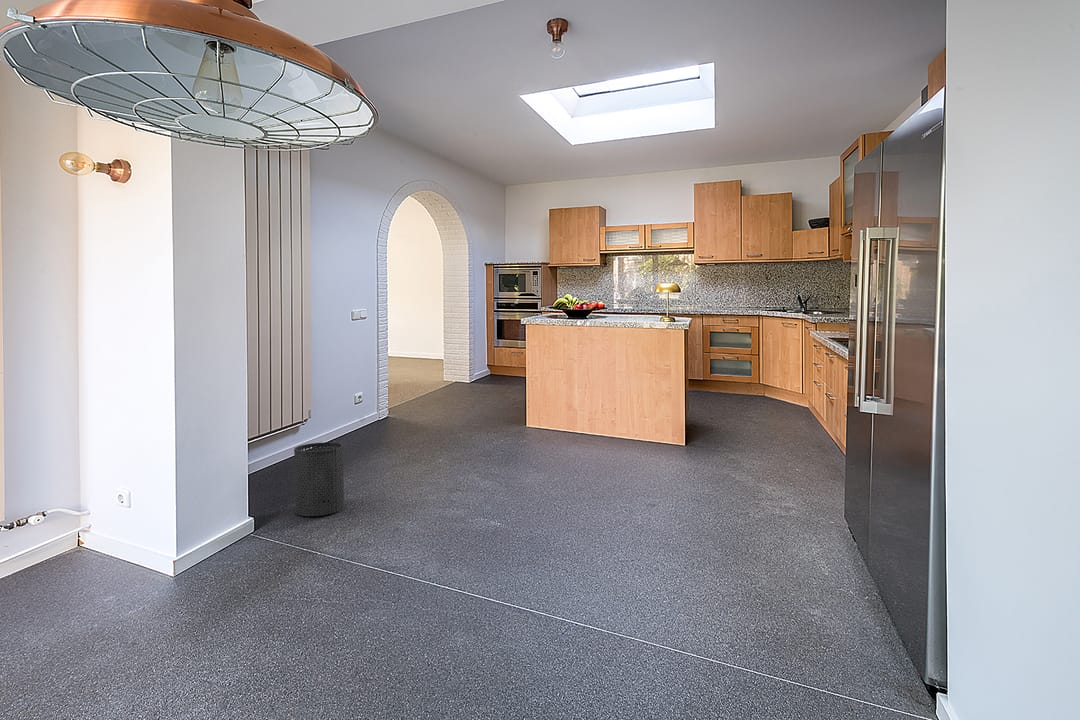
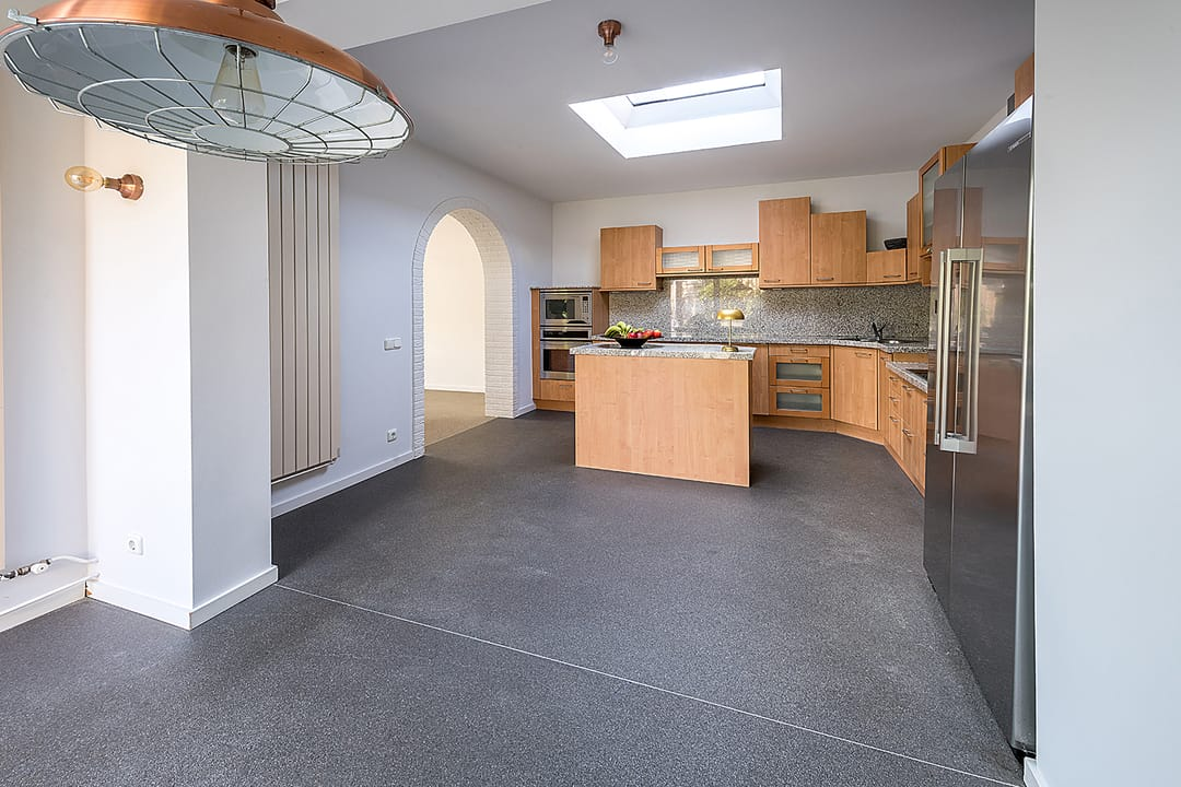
- trash can (319, 478)
